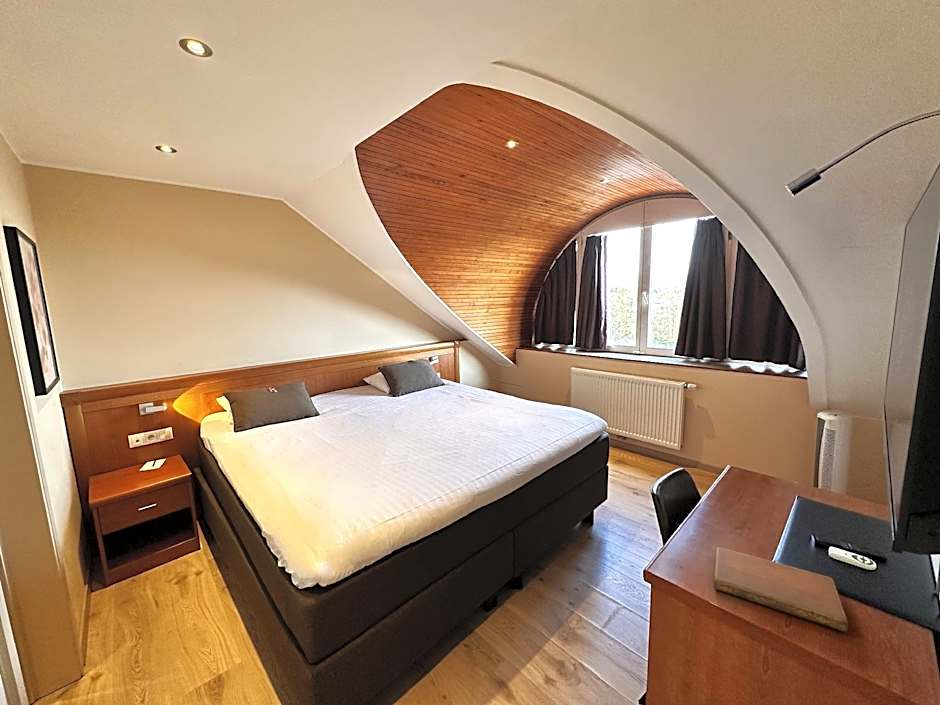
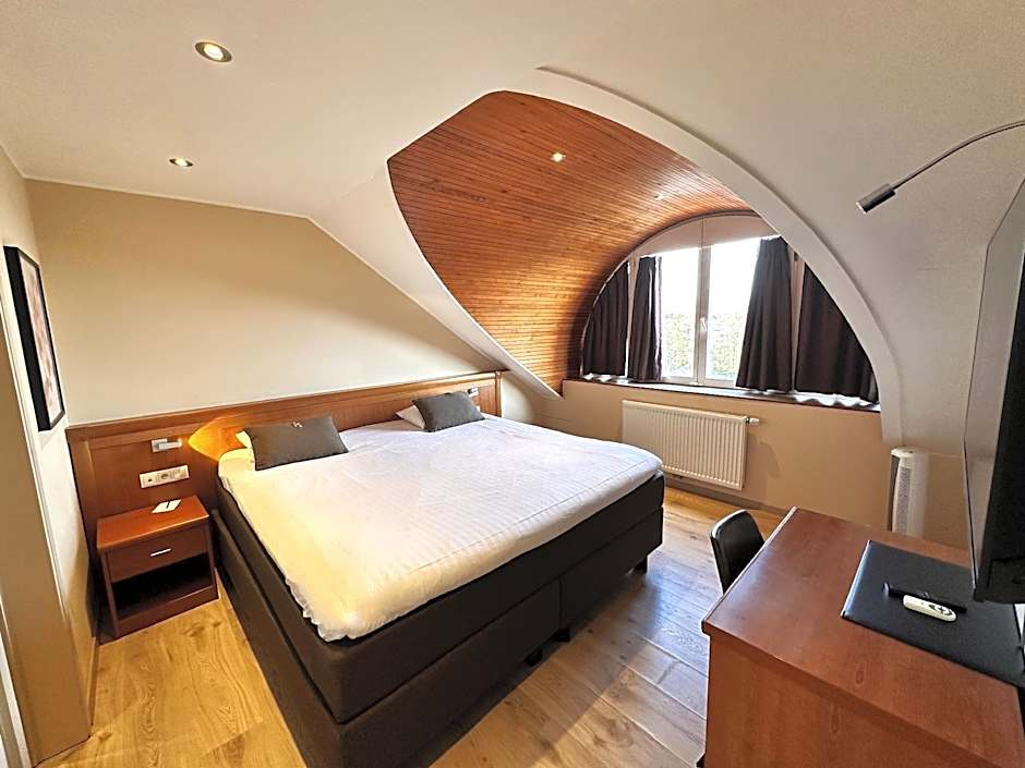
- notebook (773, 583)
